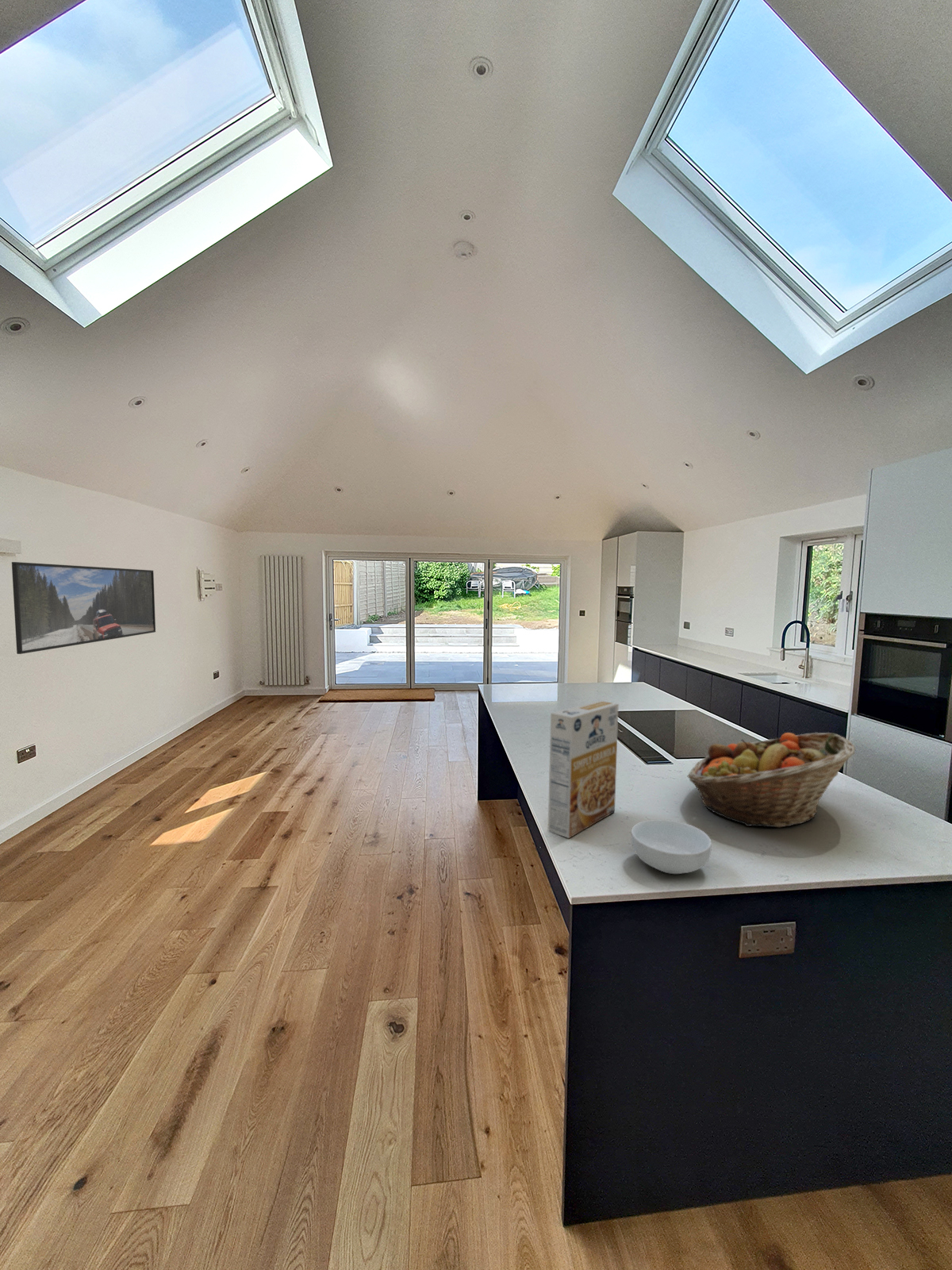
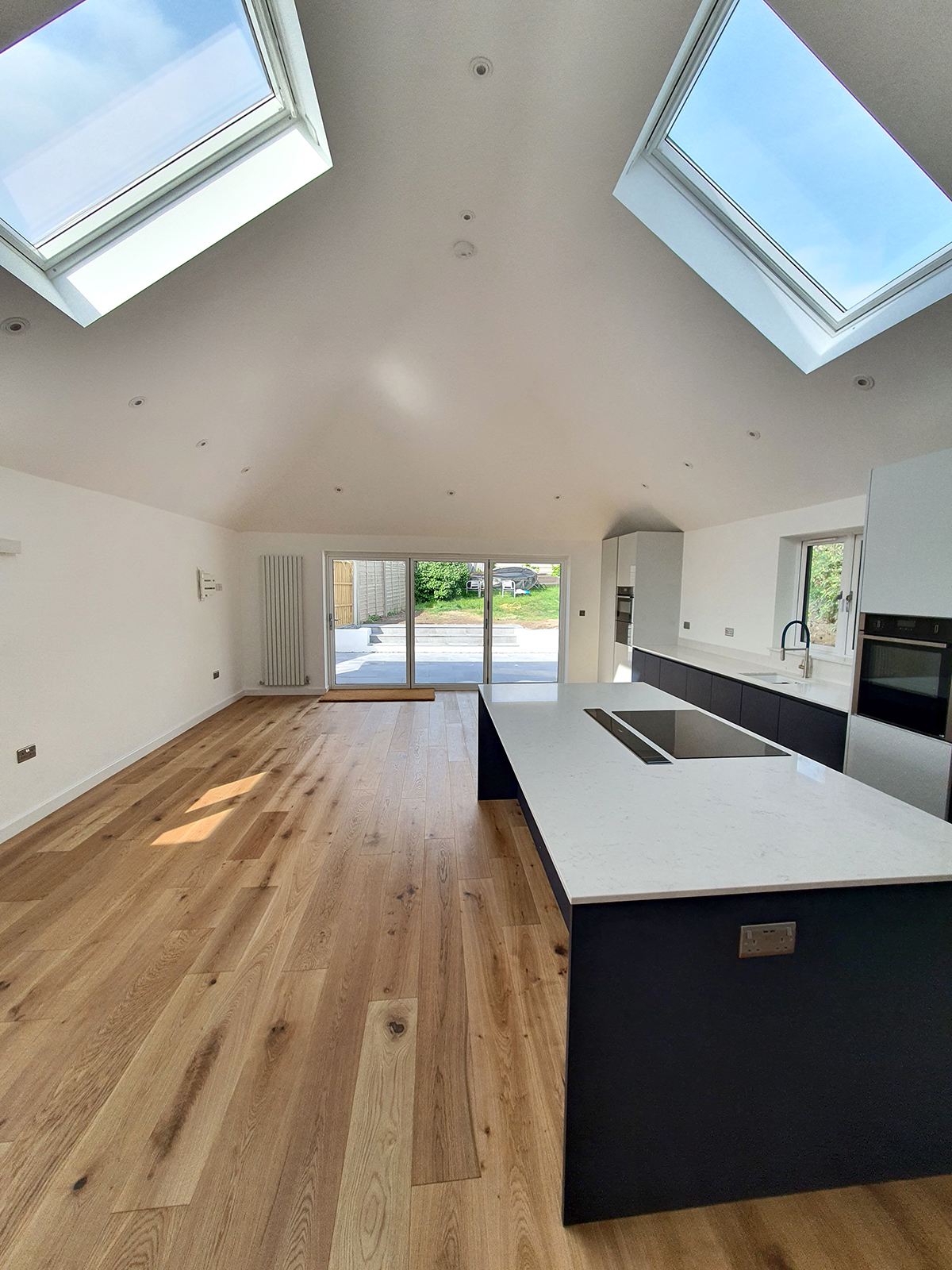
- cereal box (584, 765)
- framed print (98, 604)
- fruit basket (767, 770)
- cereal bowl (670, 849)
